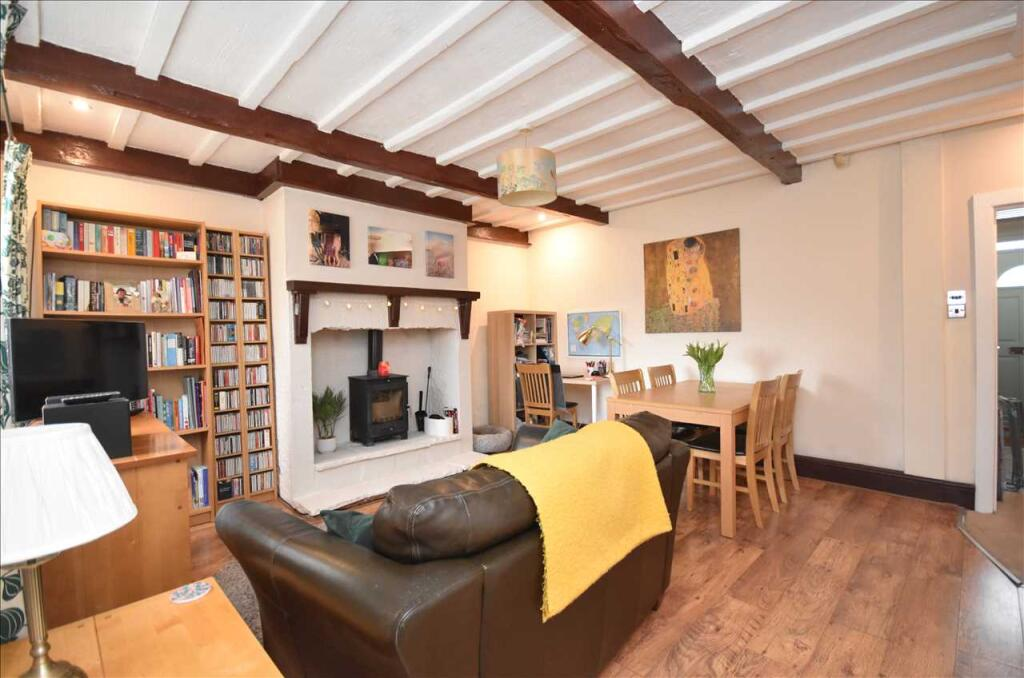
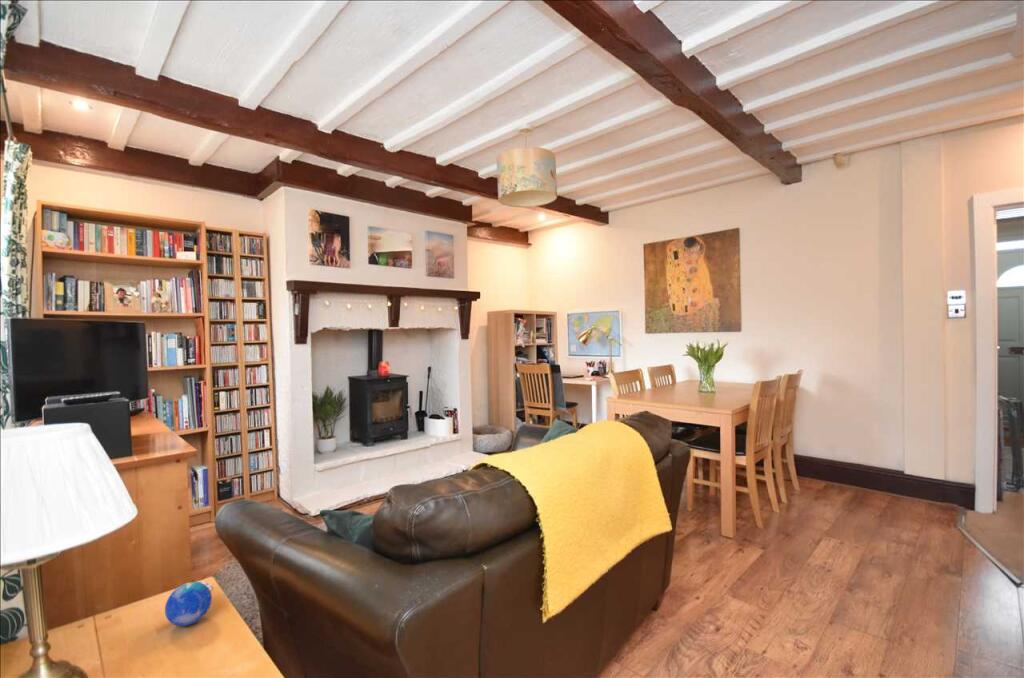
+ decorative orb (188, 603)
